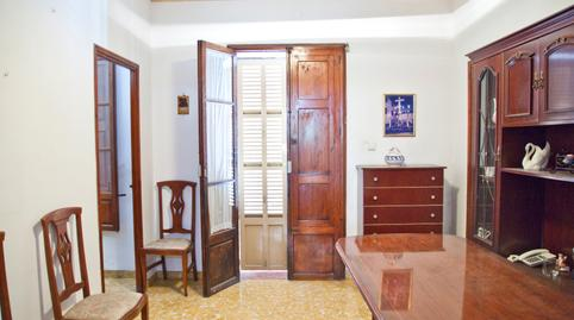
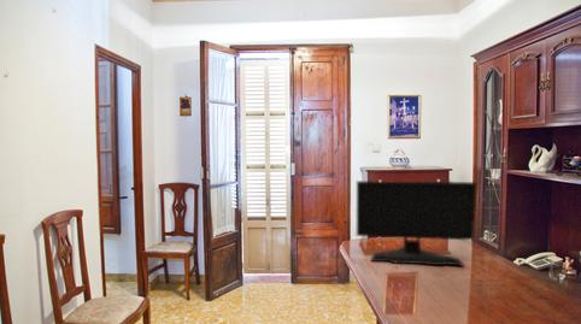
+ computer monitor (412, 218)
